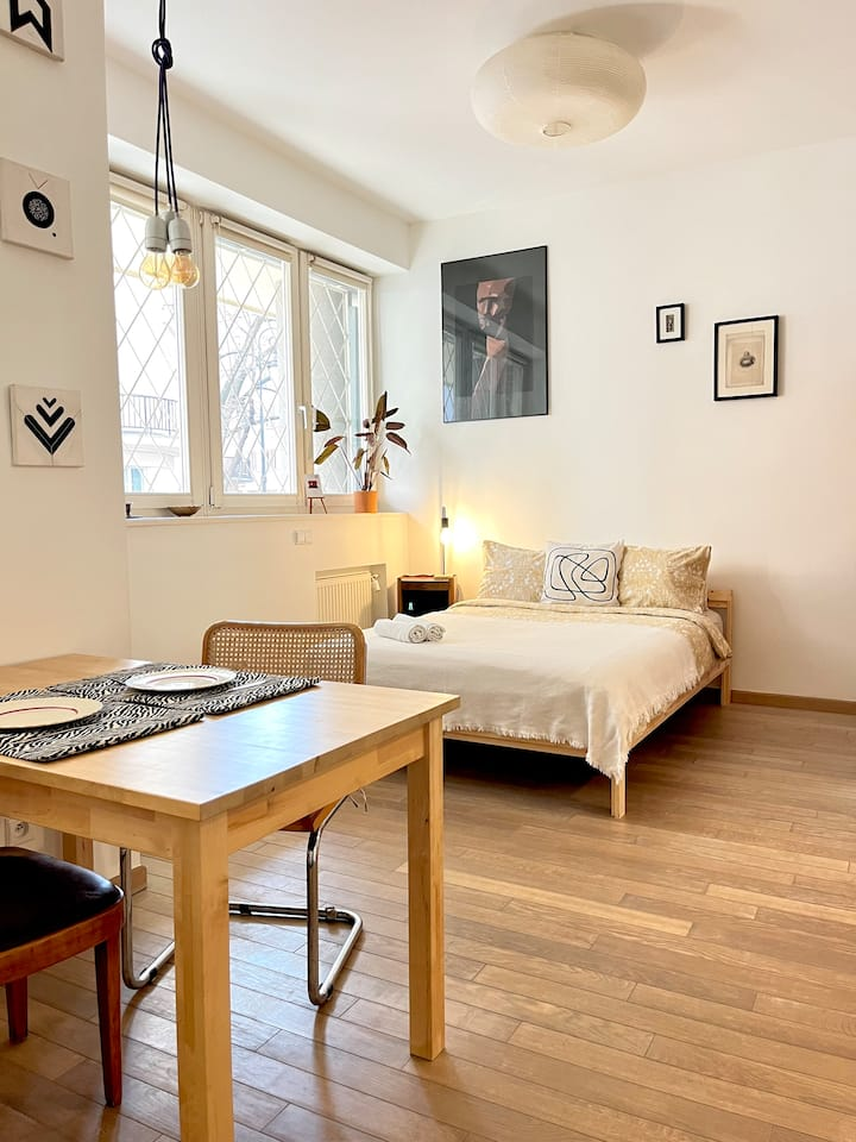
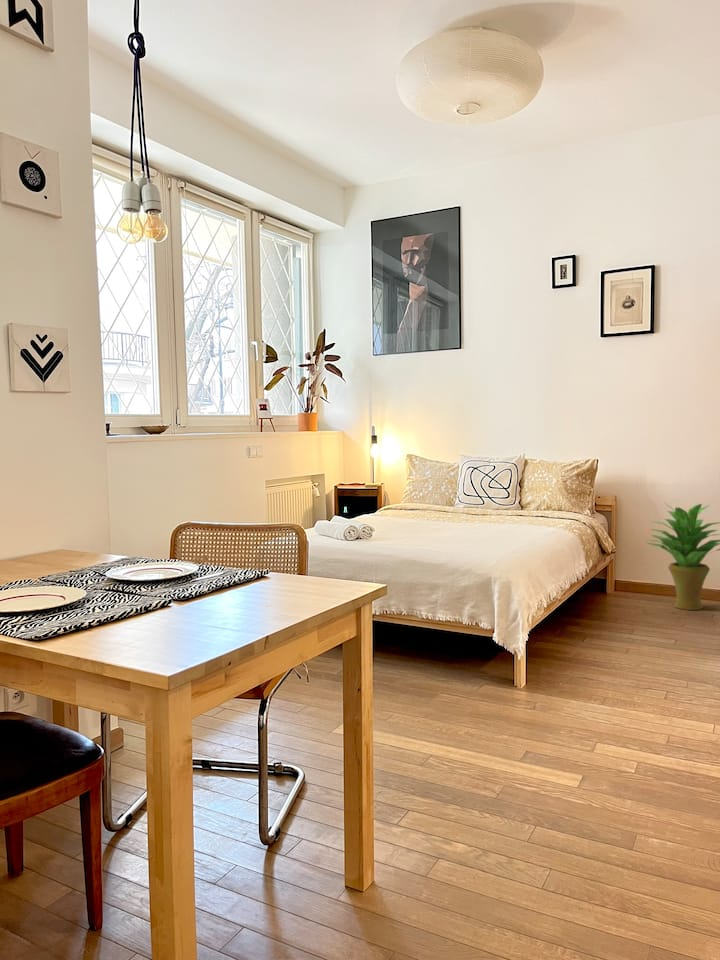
+ potted plant (689, 554)
